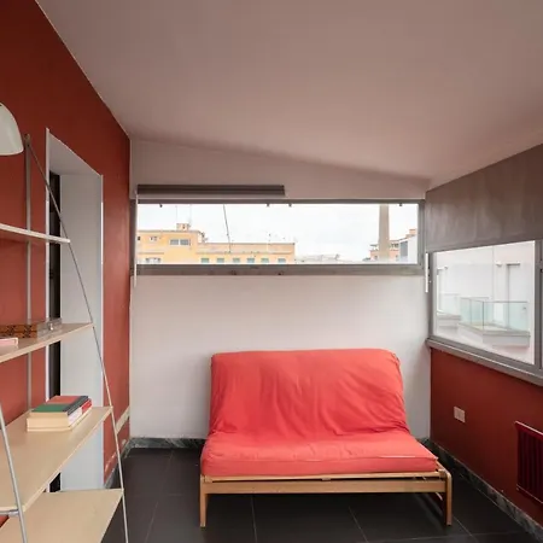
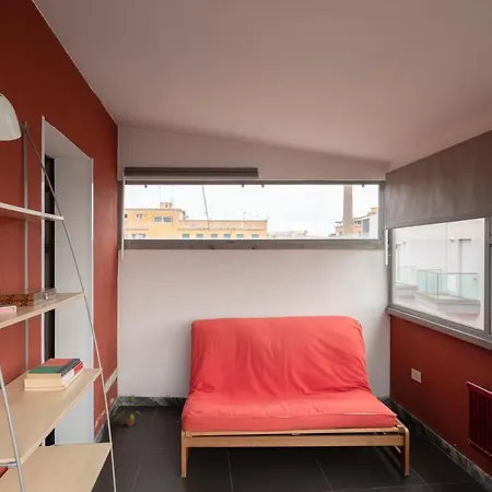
+ potted plant (128, 410)
